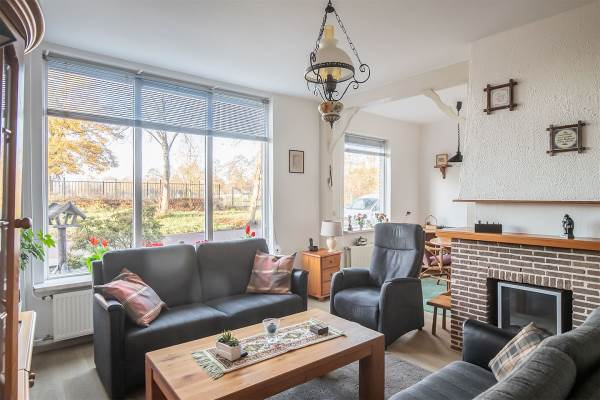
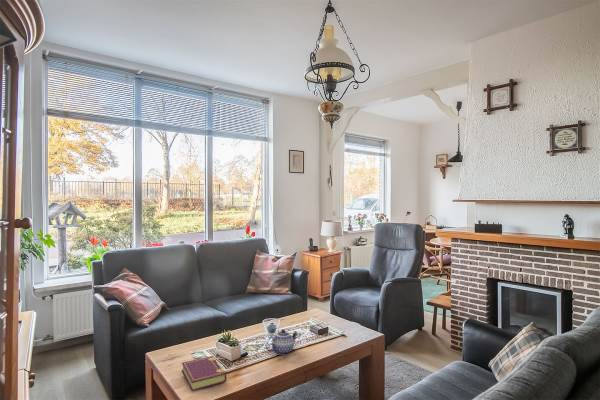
+ teapot (282, 340)
+ book (203, 371)
